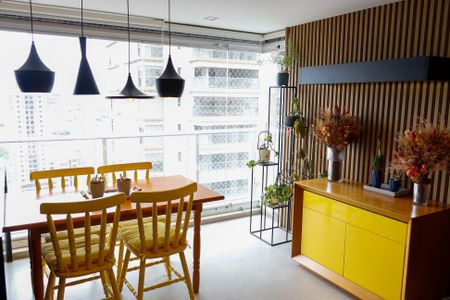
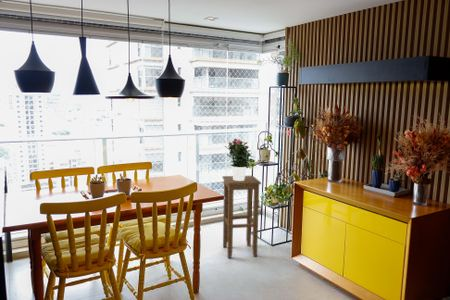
+ potted flower (238, 159)
+ stool (240, 215)
